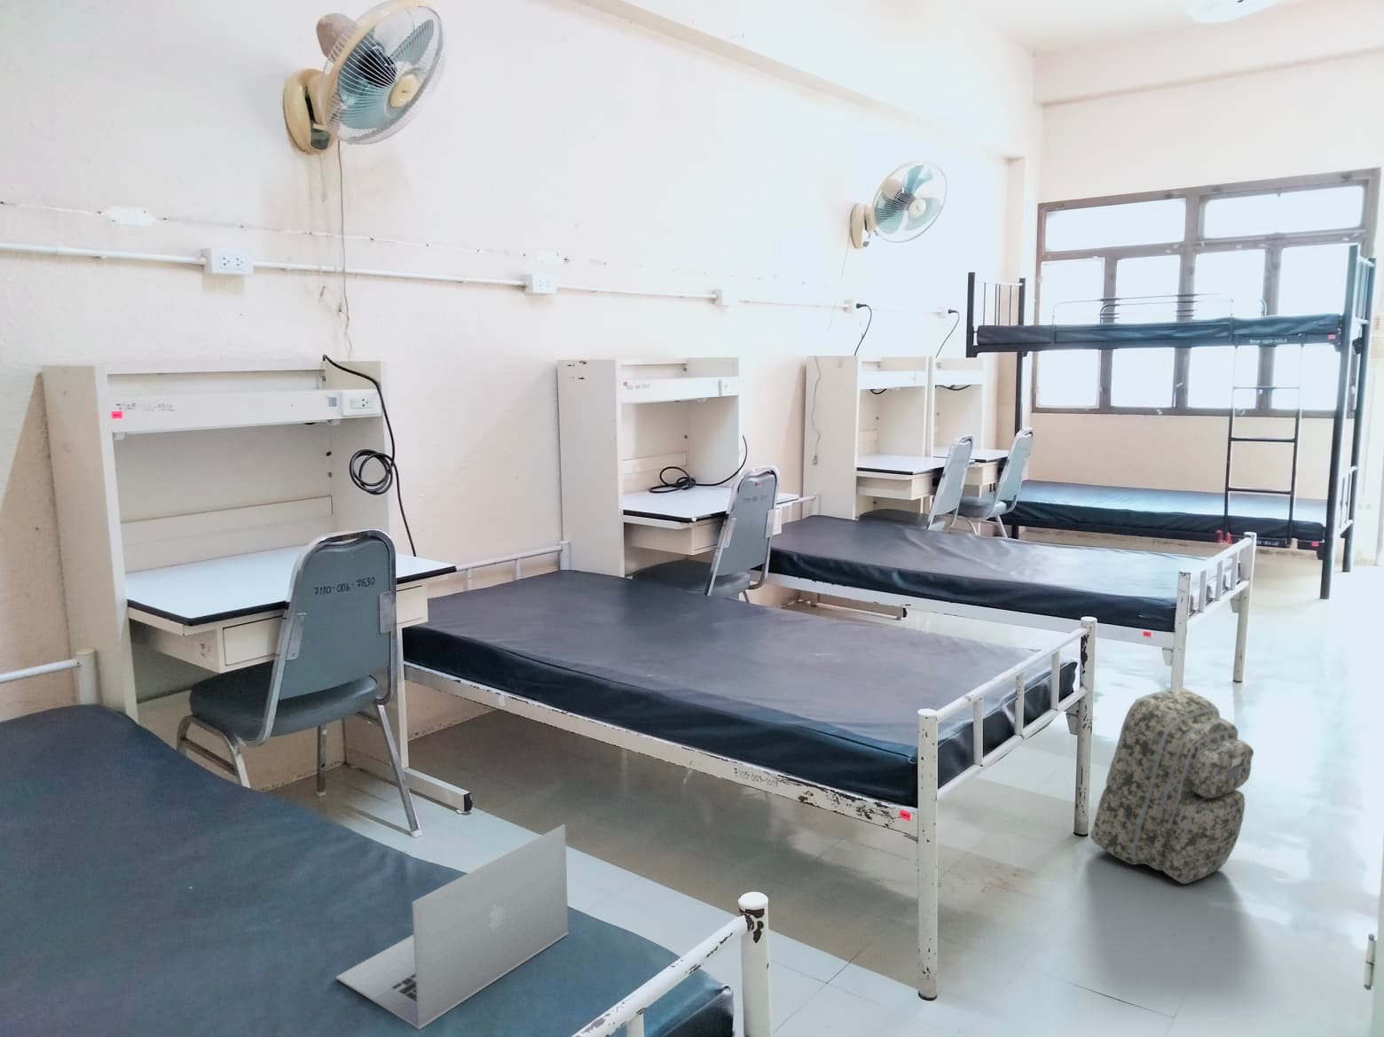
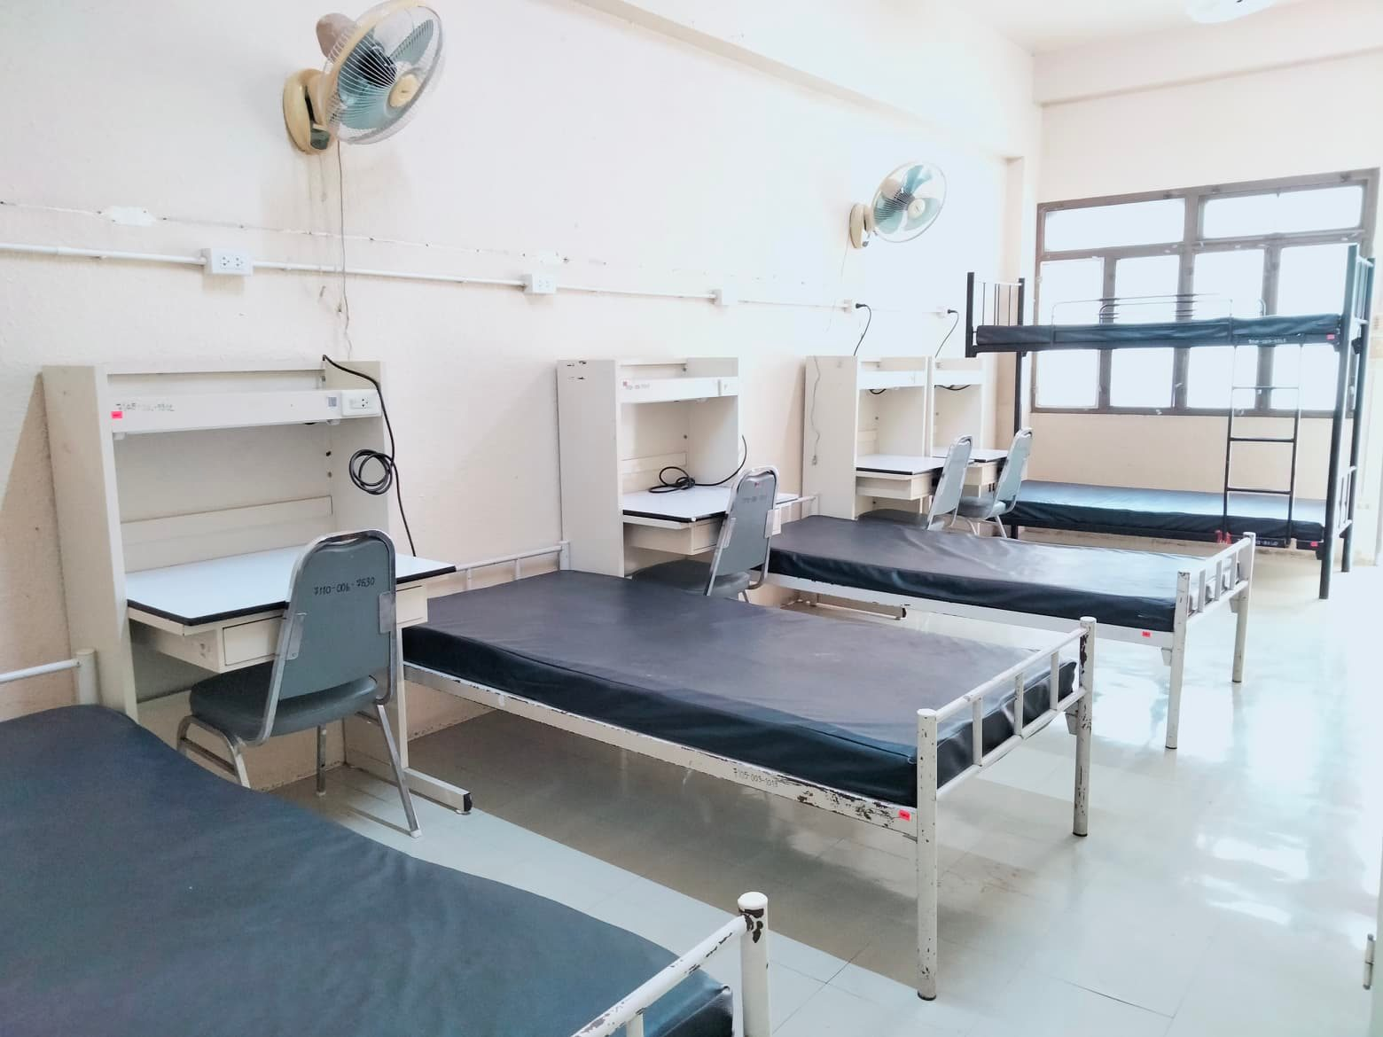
- laptop (453, 899)
- backpack (1174, 780)
